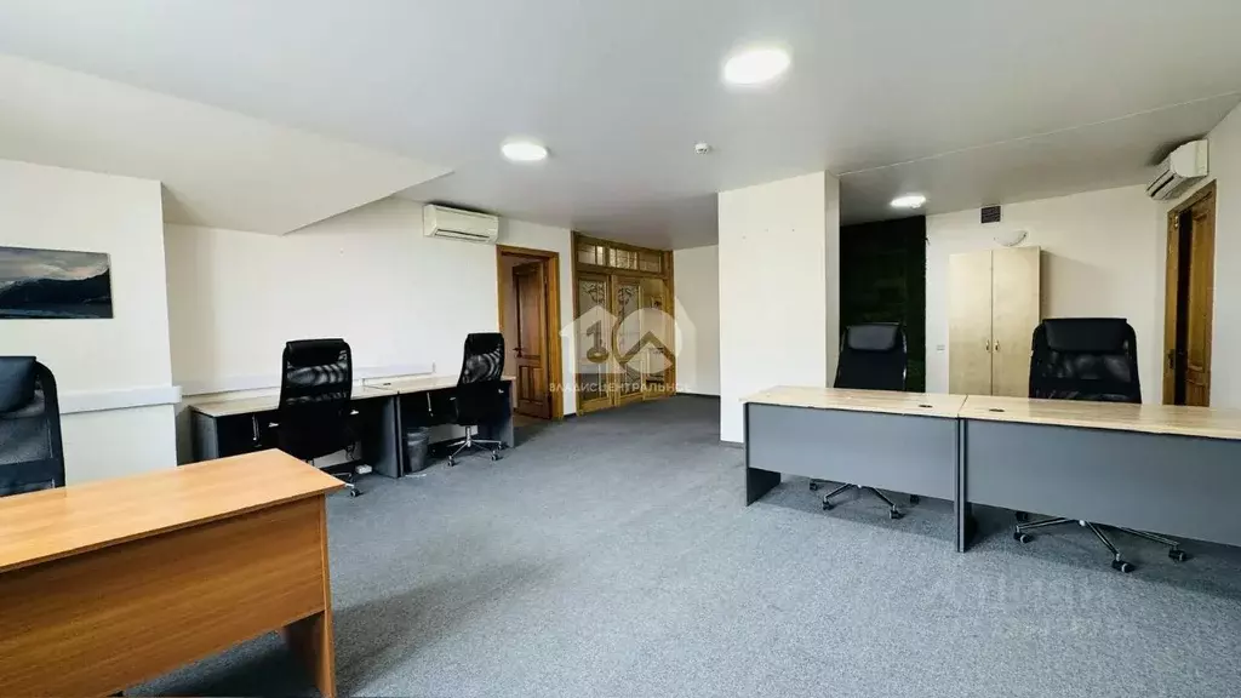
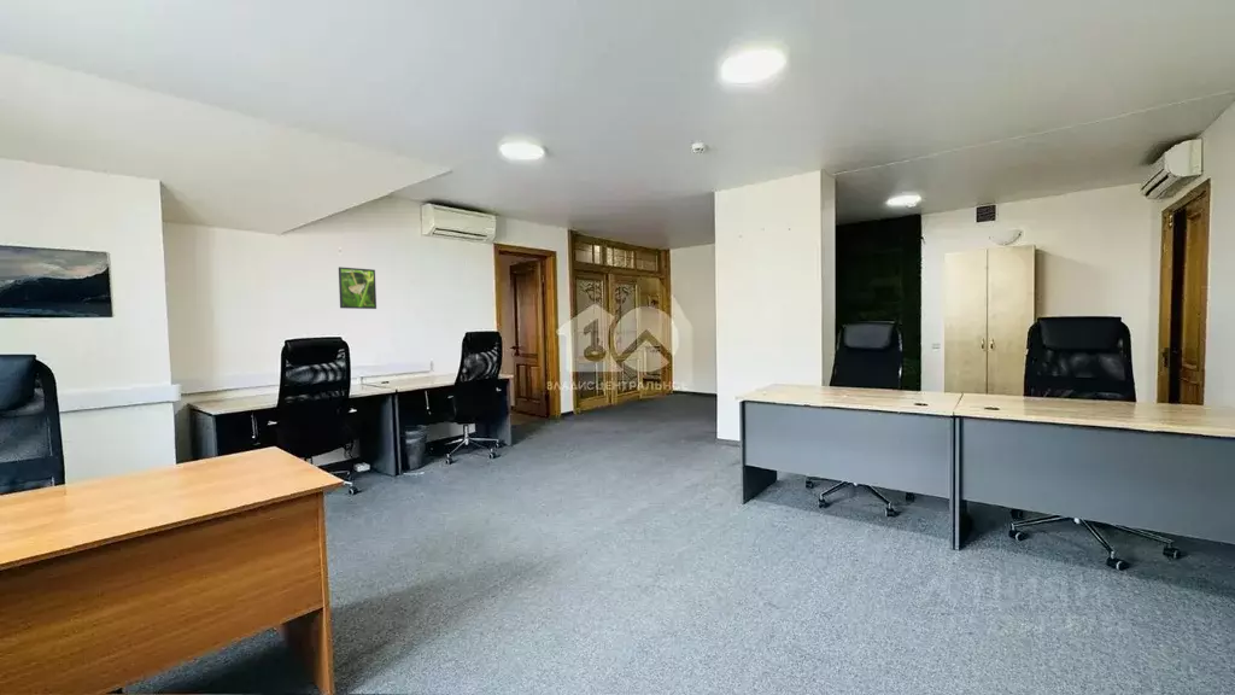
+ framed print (357, 288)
